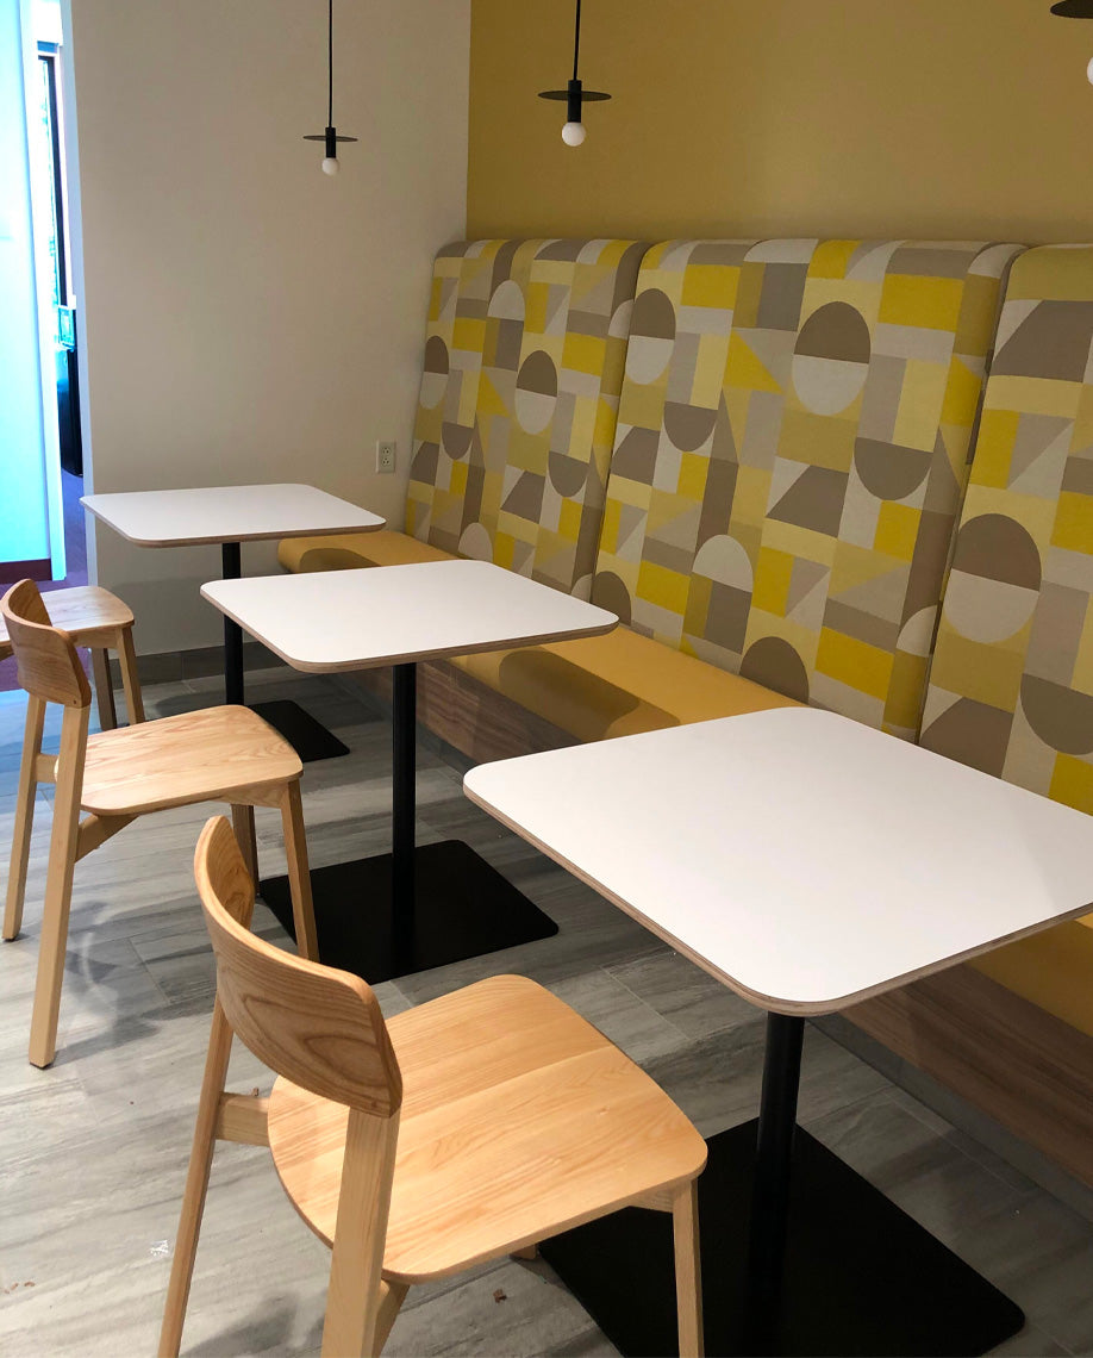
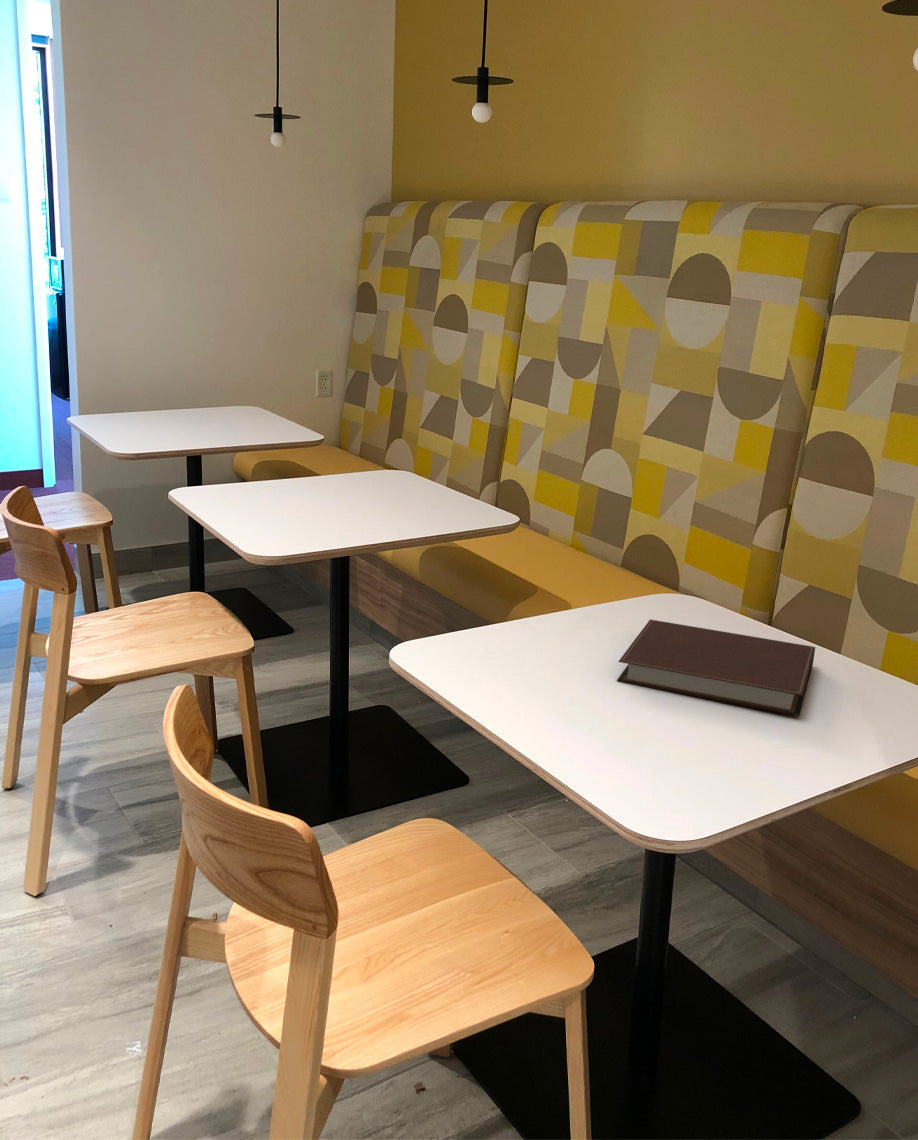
+ notebook (718, 662)
